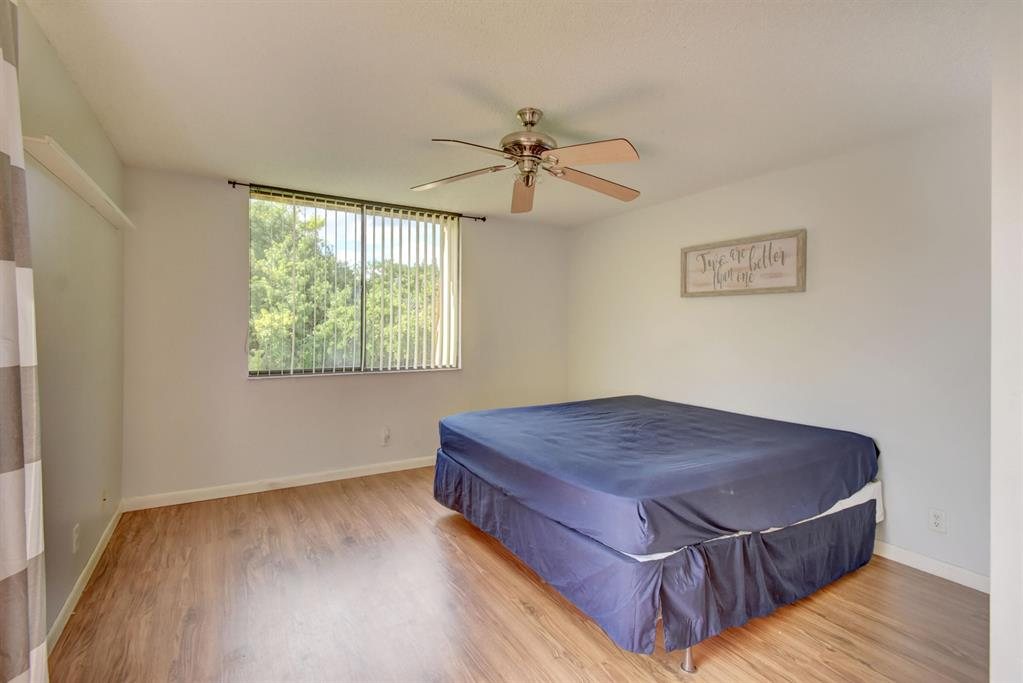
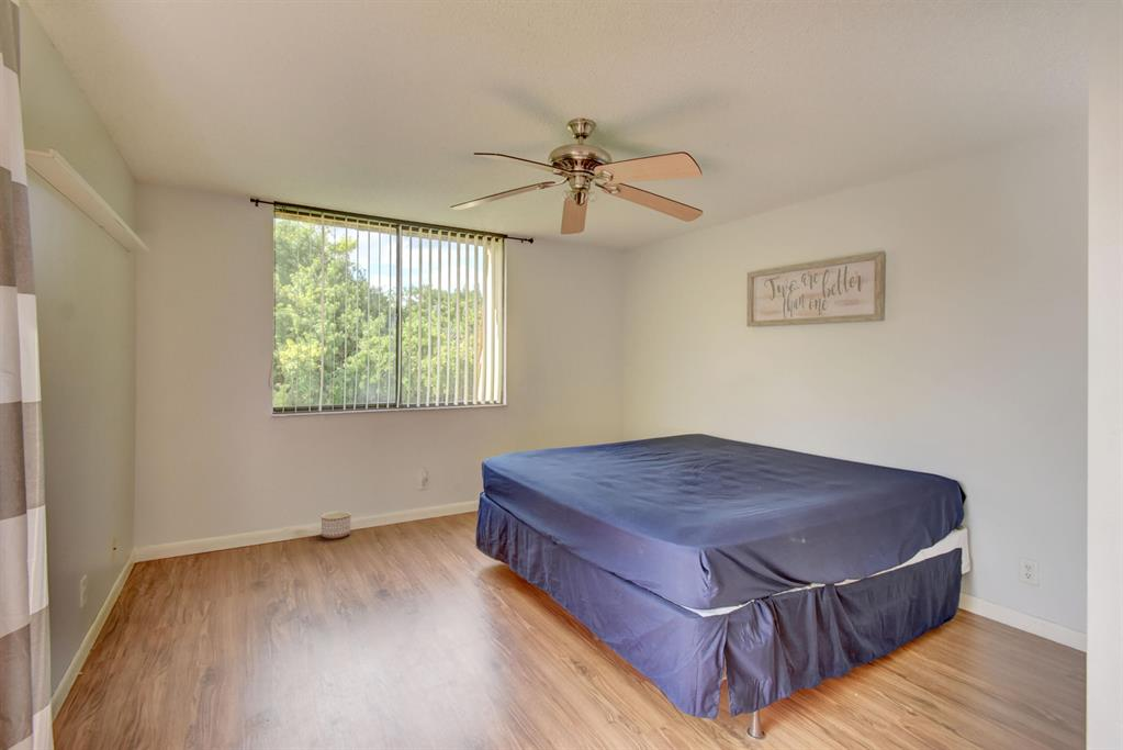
+ planter (336, 525)
